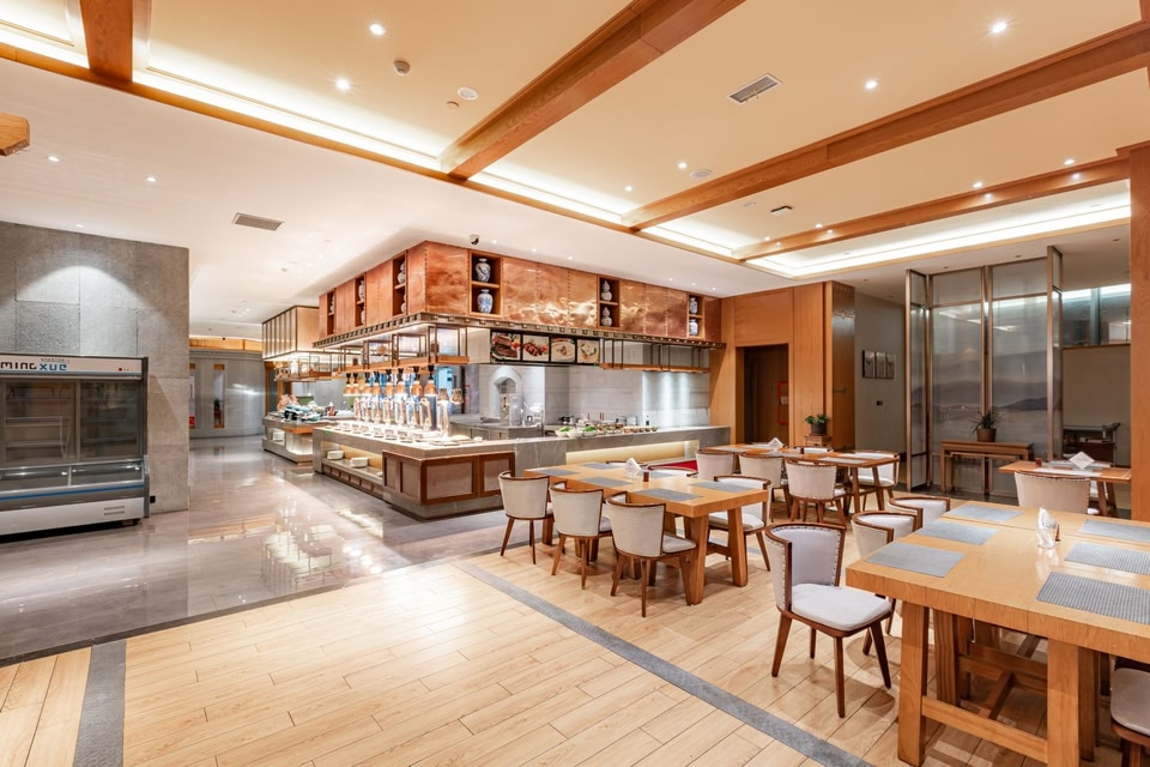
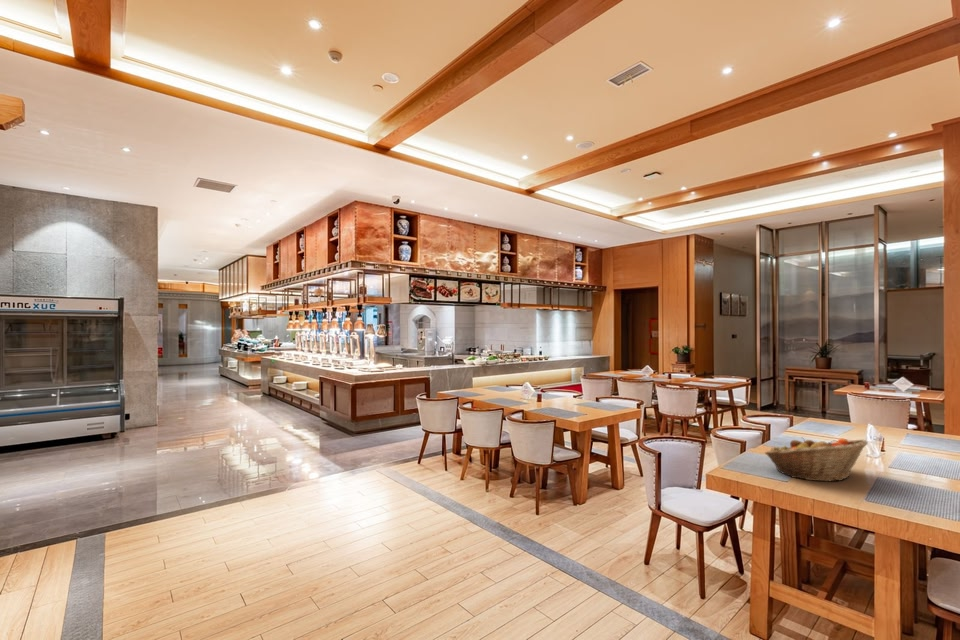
+ fruit basket (815, 454)
